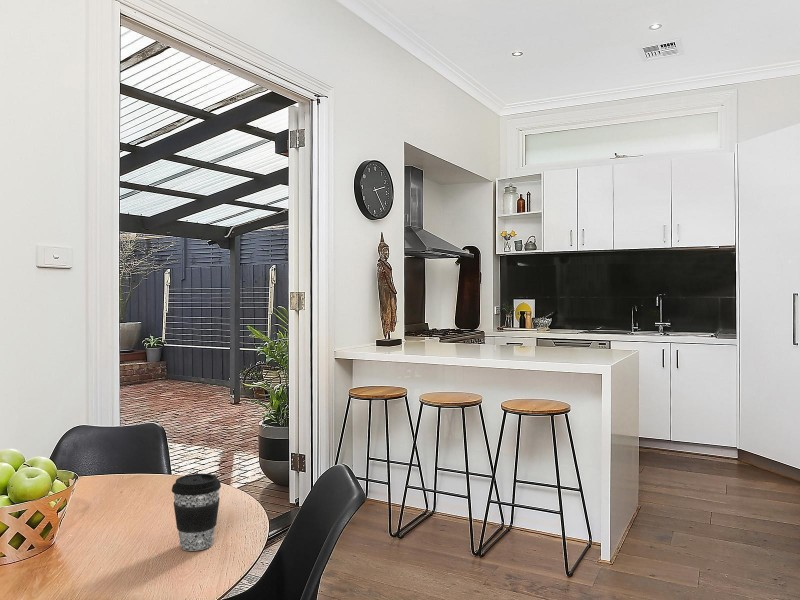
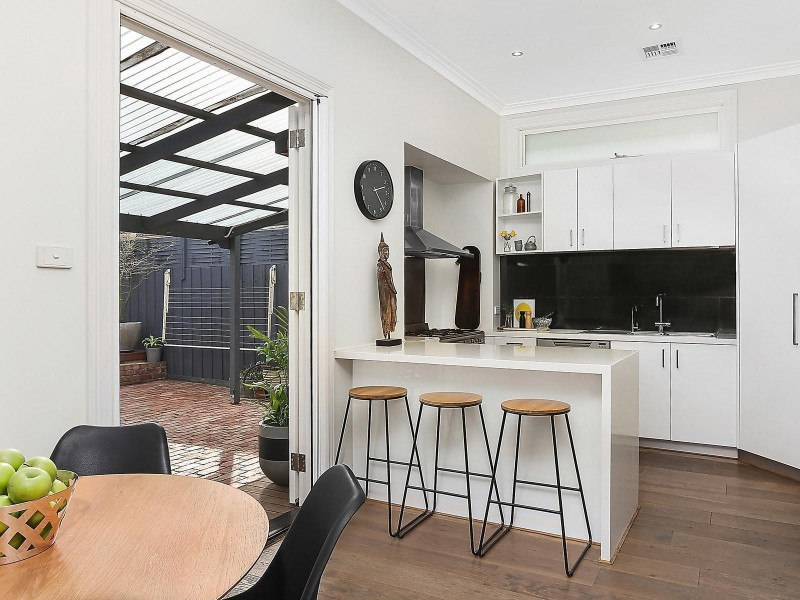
- coffee cup (196, 511)
